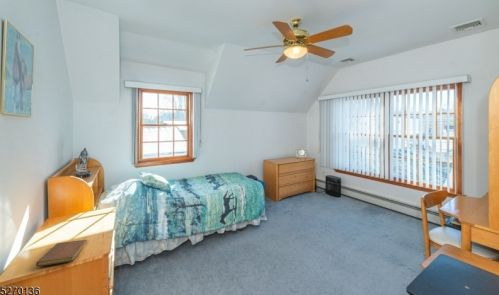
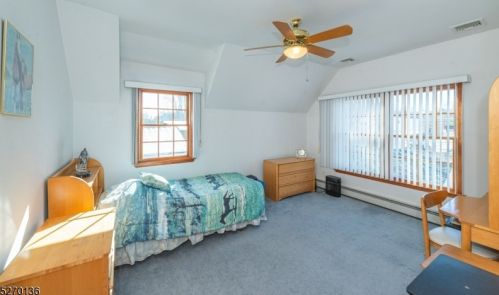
- notebook (64, 251)
